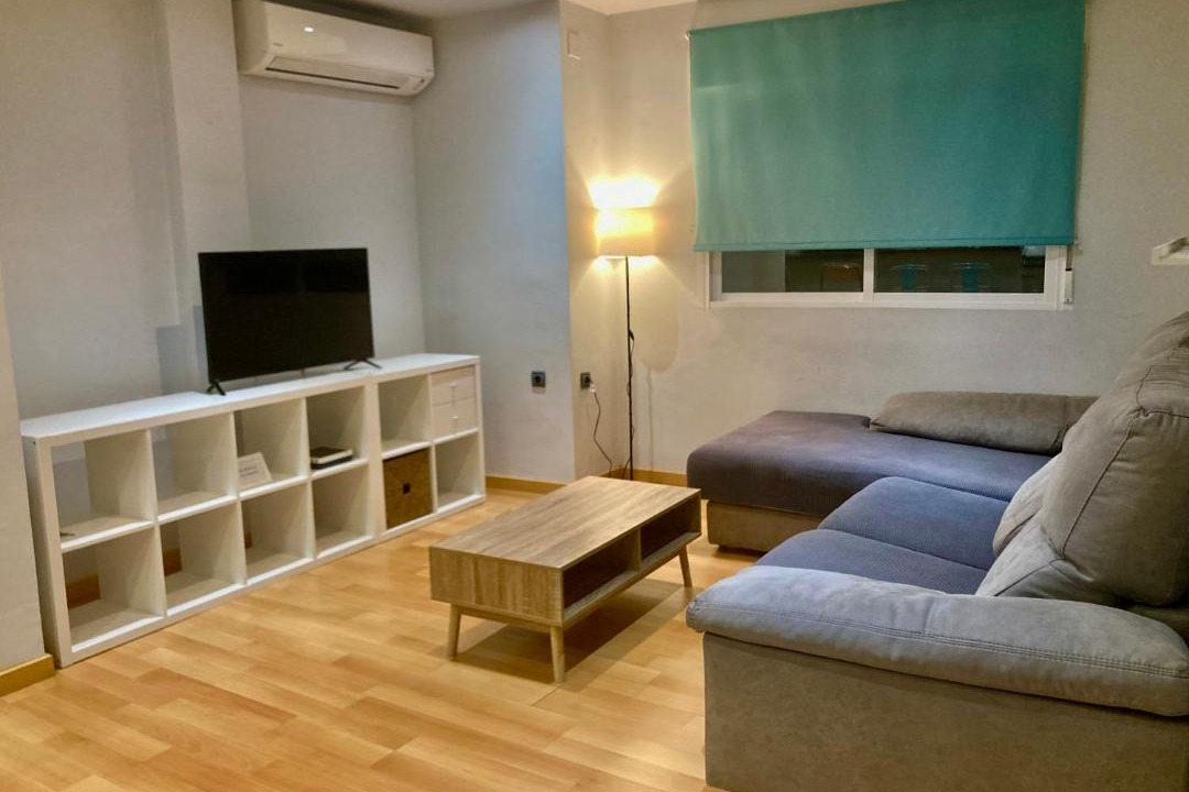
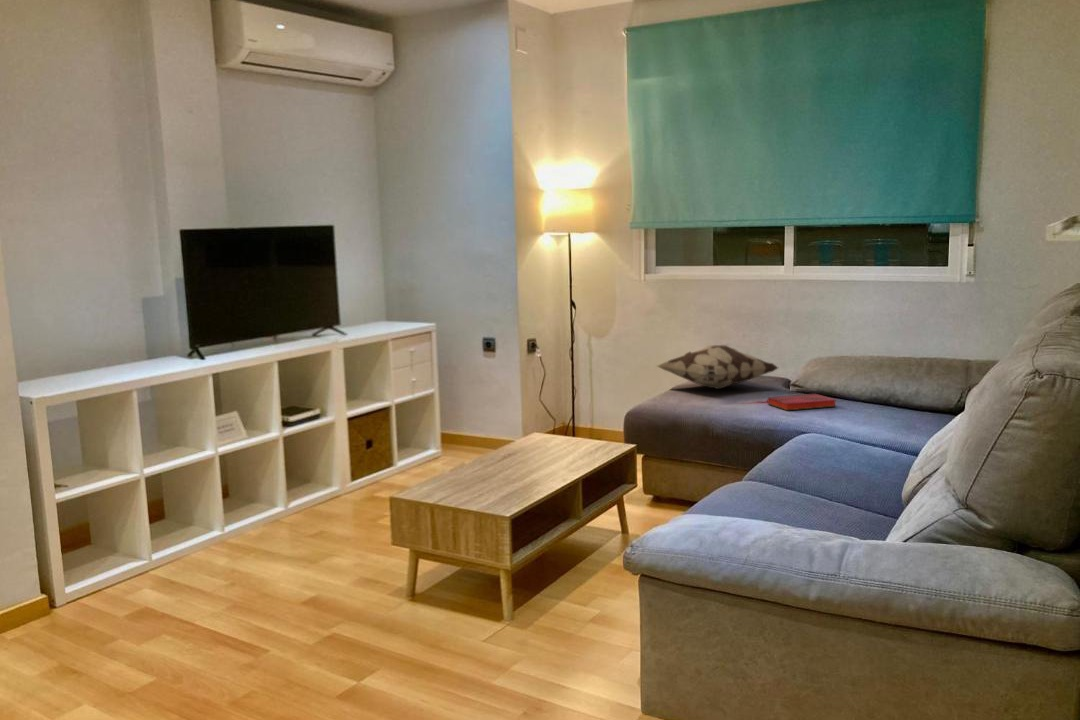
+ decorative pillow (716, 367)
+ hardback book (801, 401)
